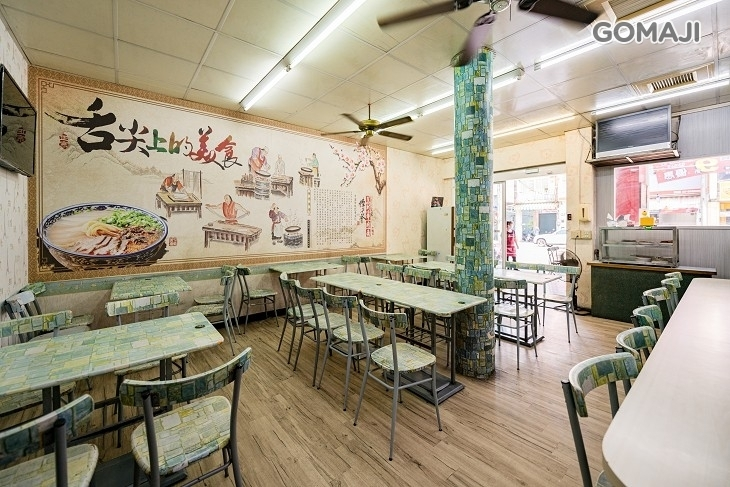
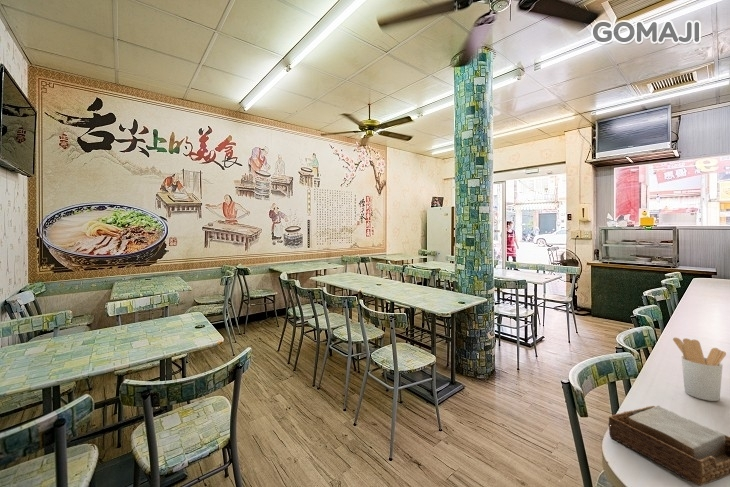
+ napkin holder (673, 436)
+ utensil holder (696, 366)
